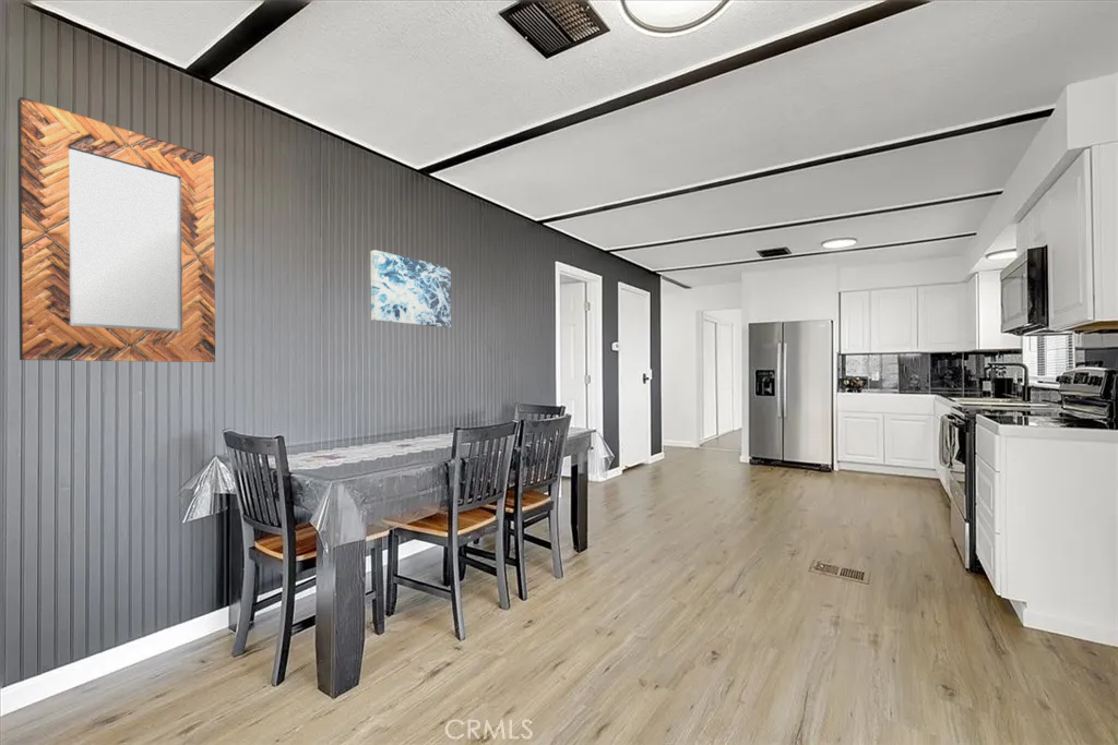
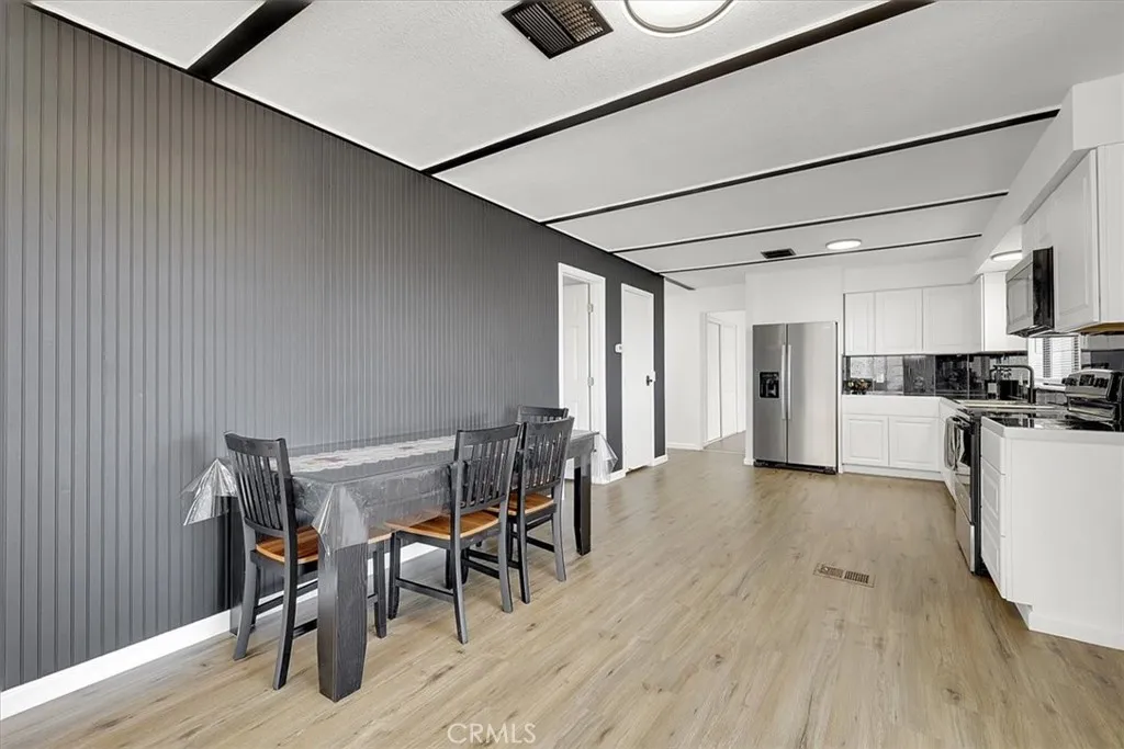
- wall art (413, 291)
- home mirror (128, 245)
